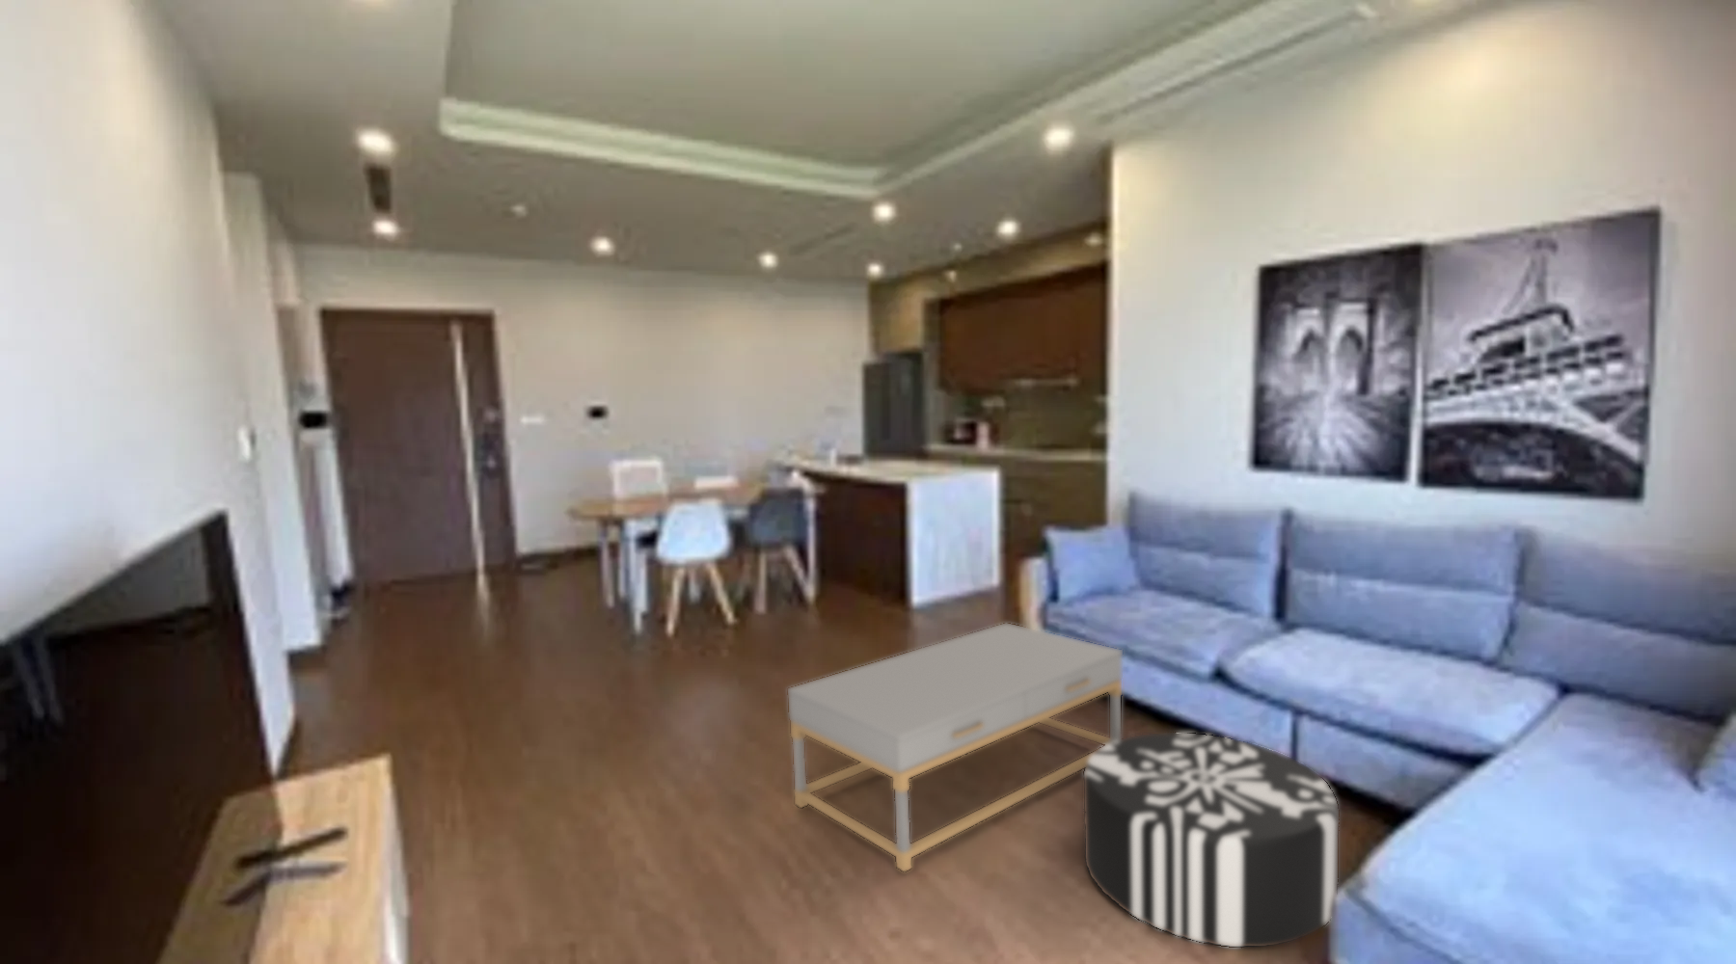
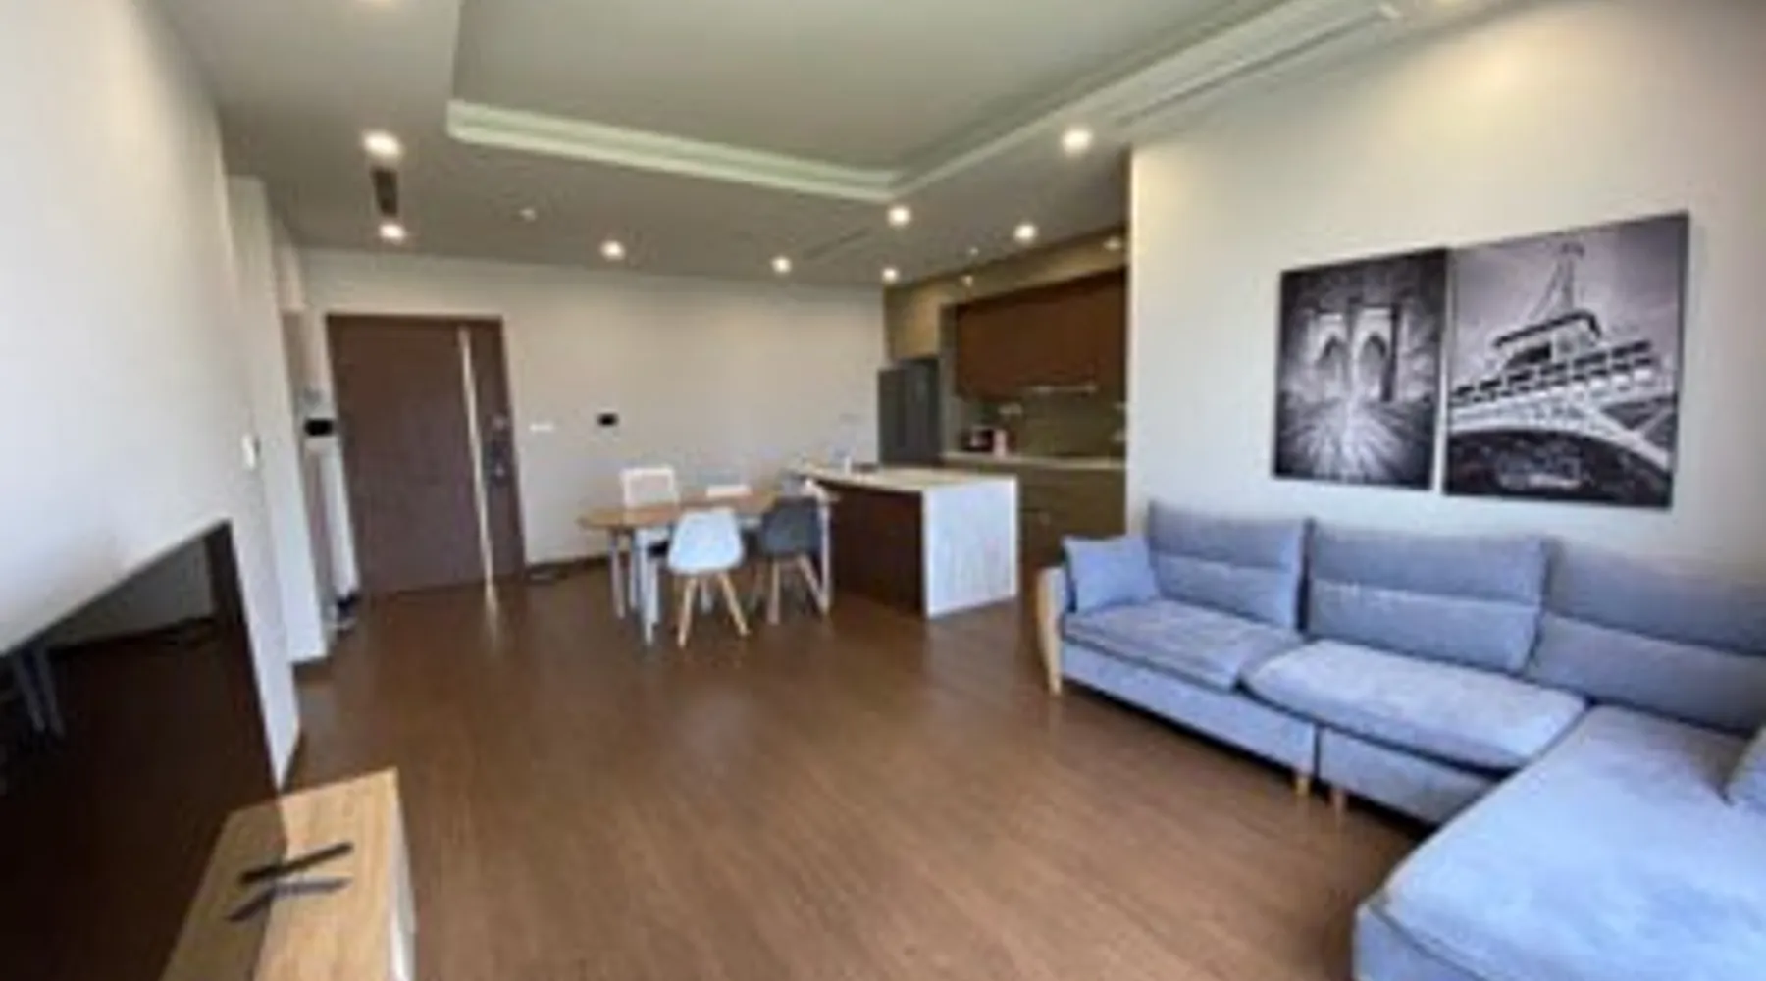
- pouf (1204, 827)
- coffee table (965, 725)
